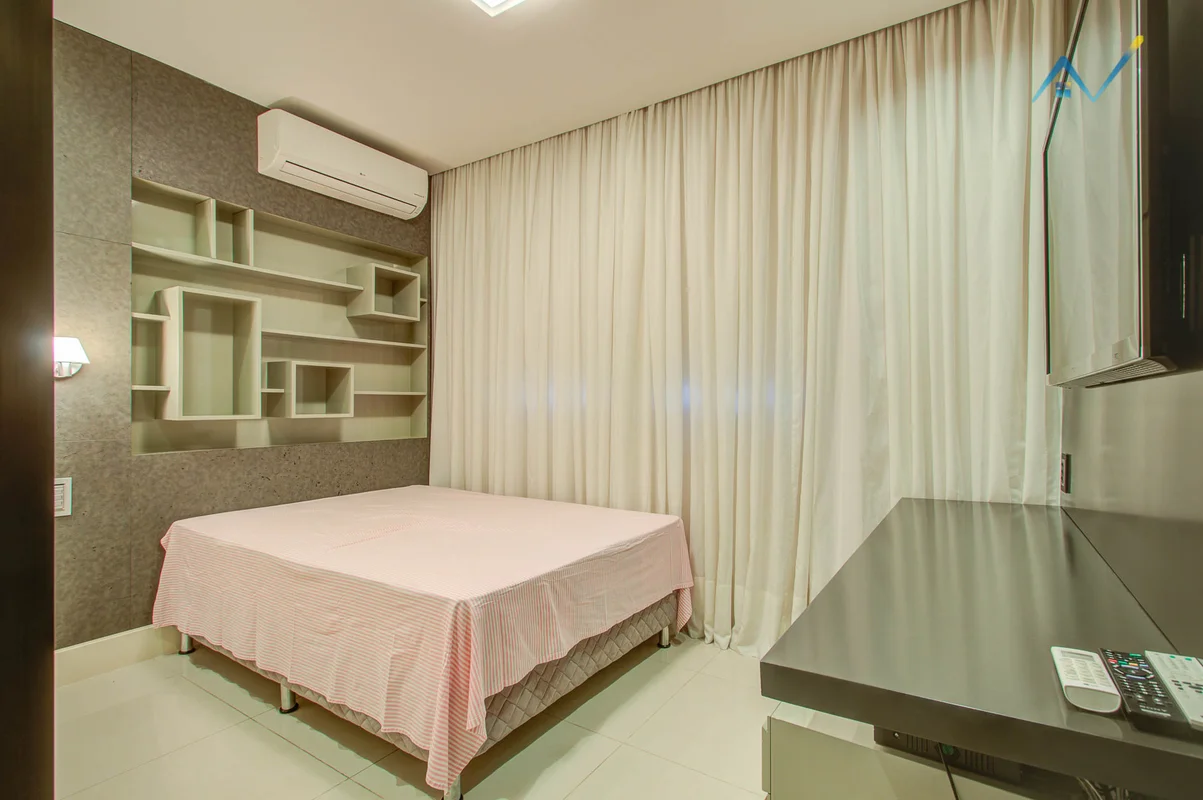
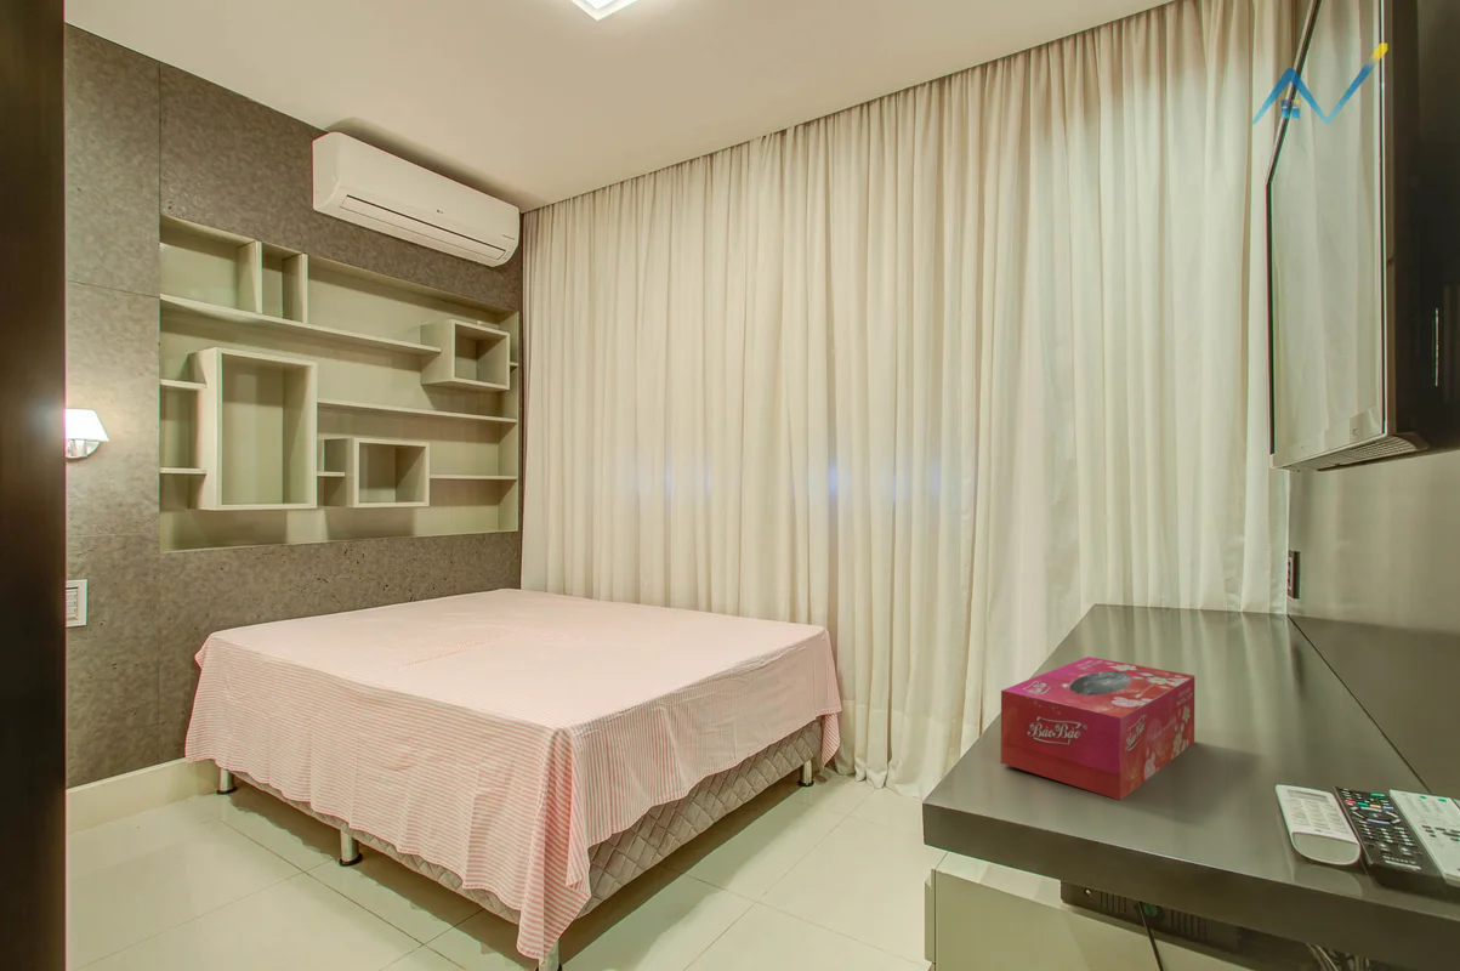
+ tissue box (1101, 717)
